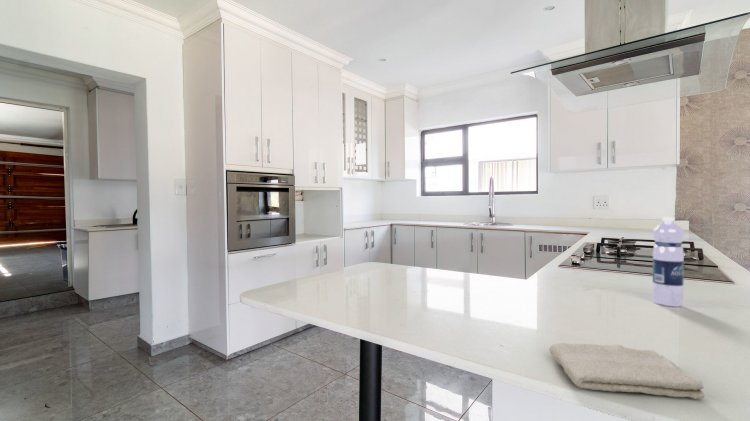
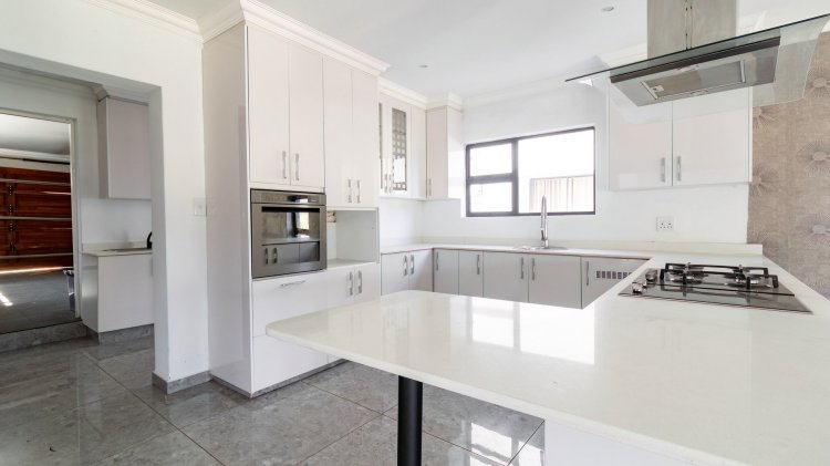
- water bottle (667, 260)
- washcloth (619, 367)
